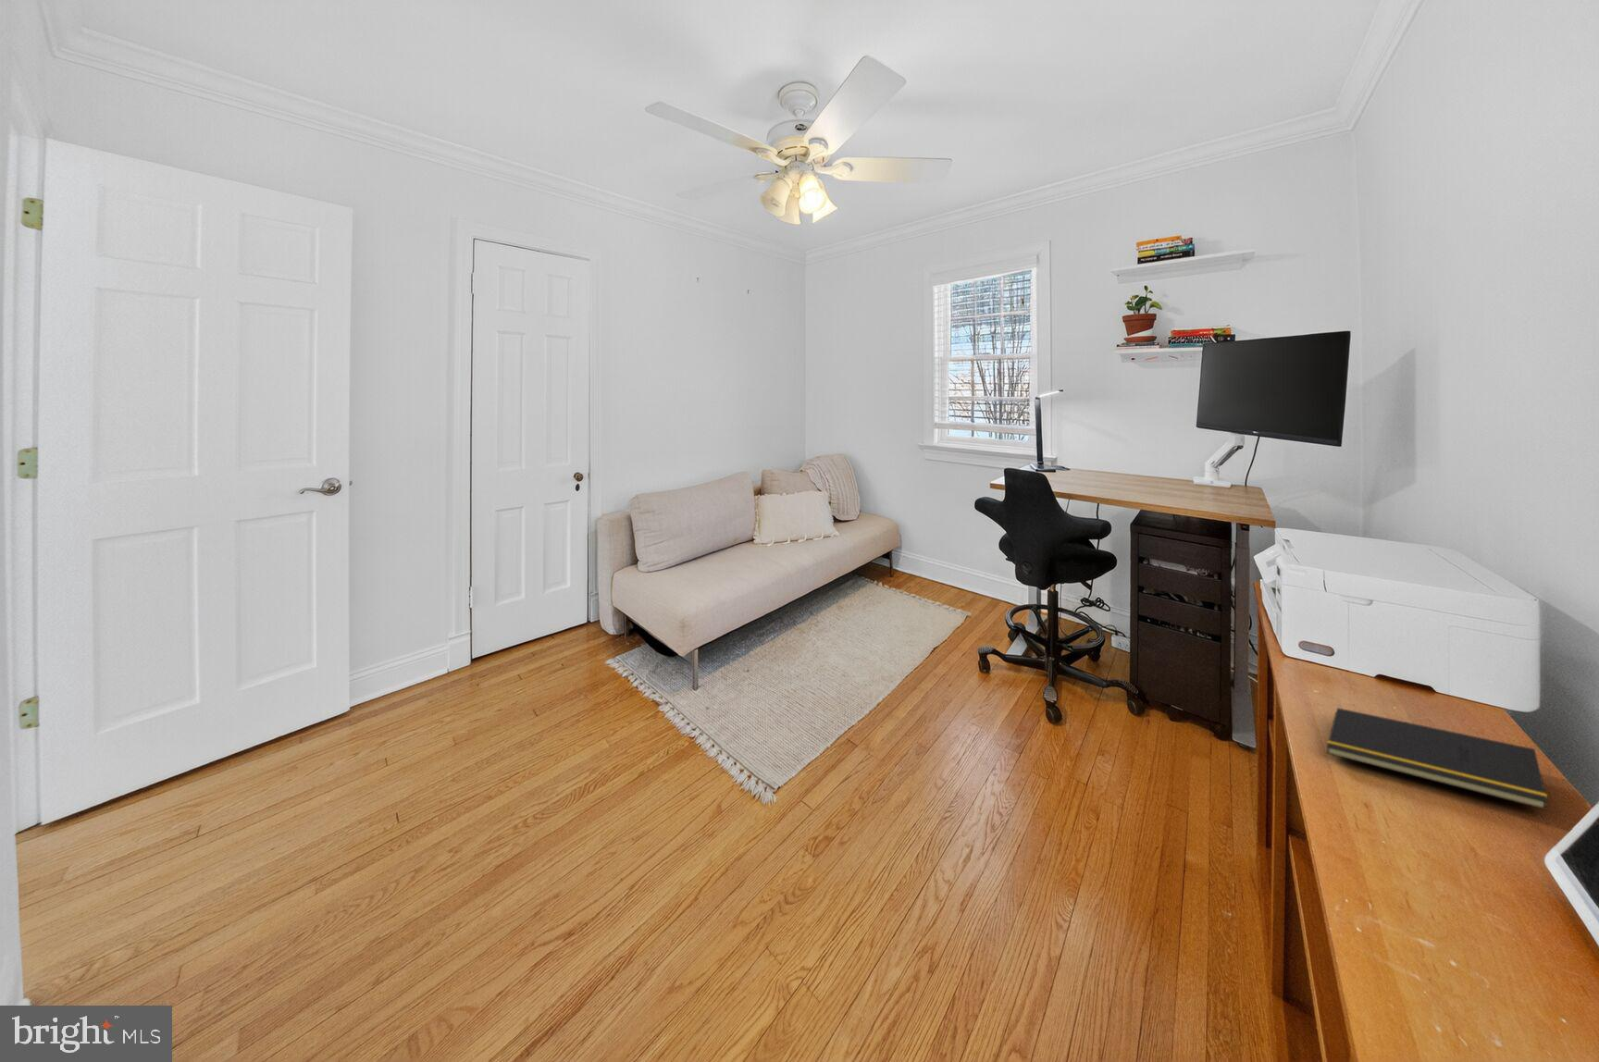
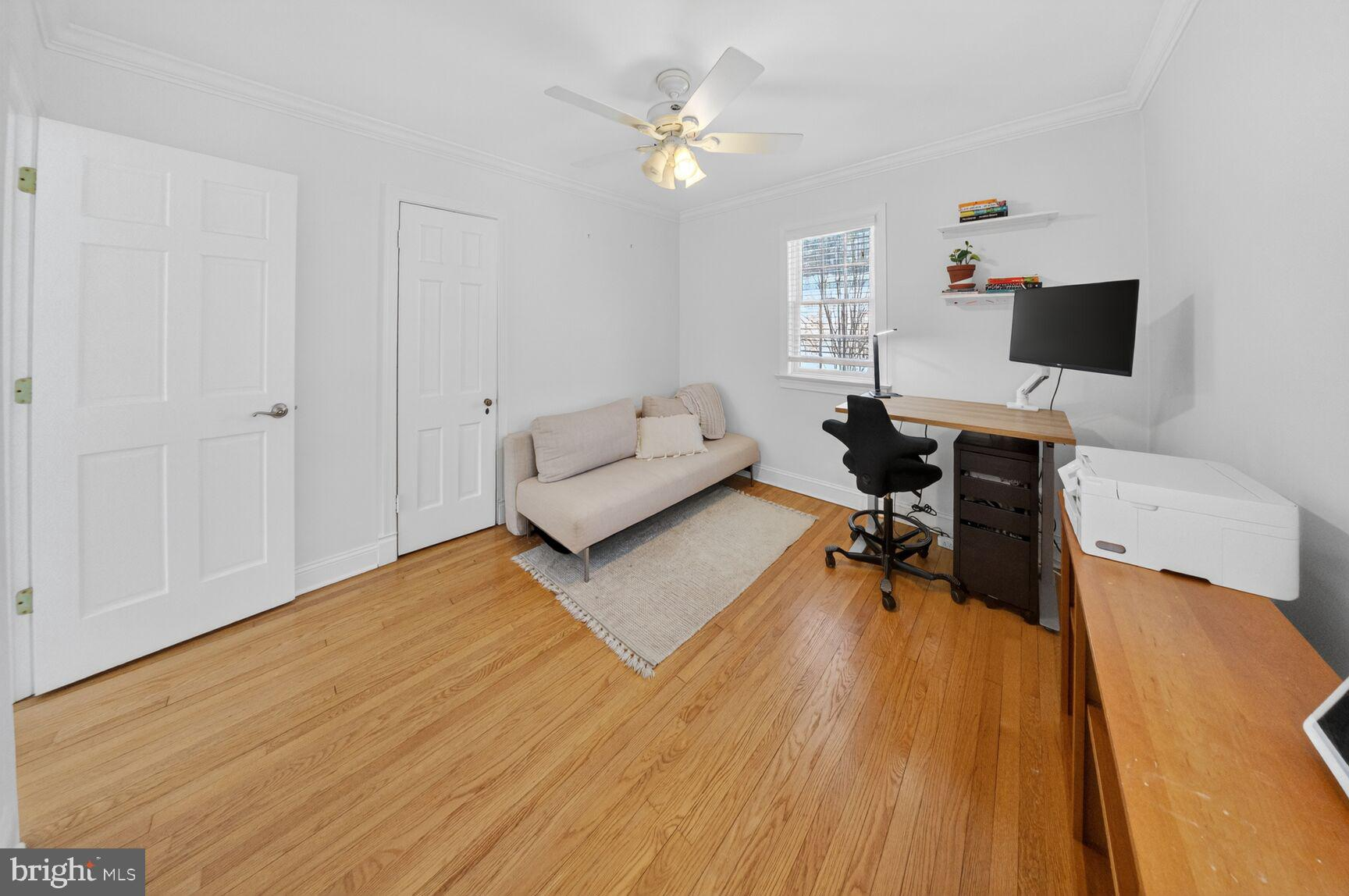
- notepad (1426, 751)
